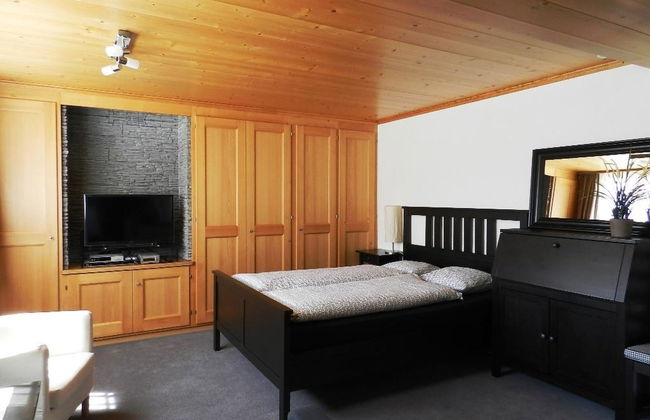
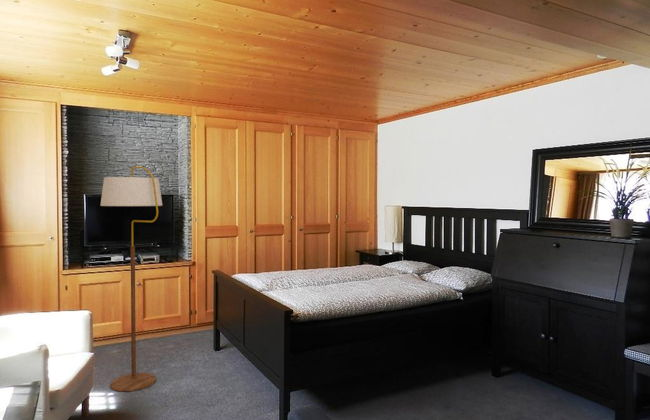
+ floor lamp (134, 275)
